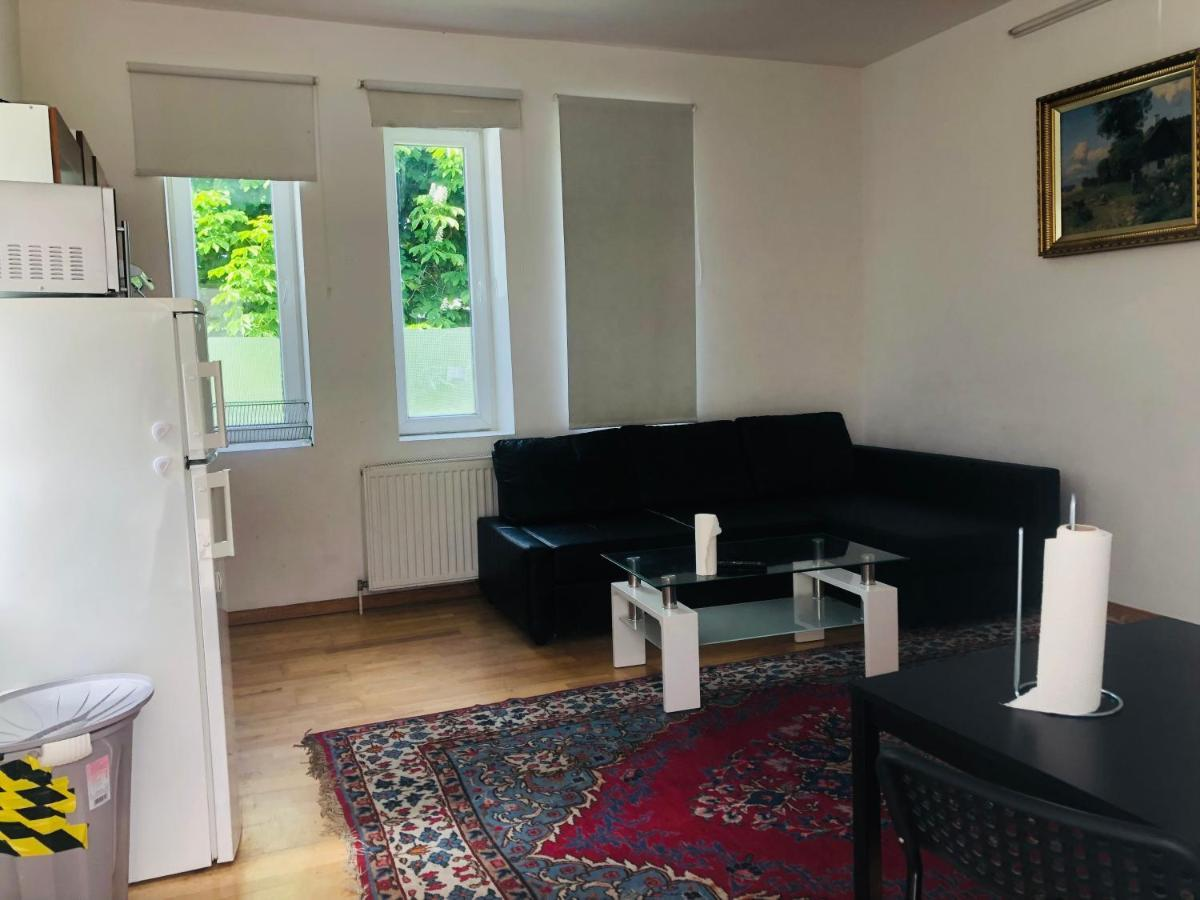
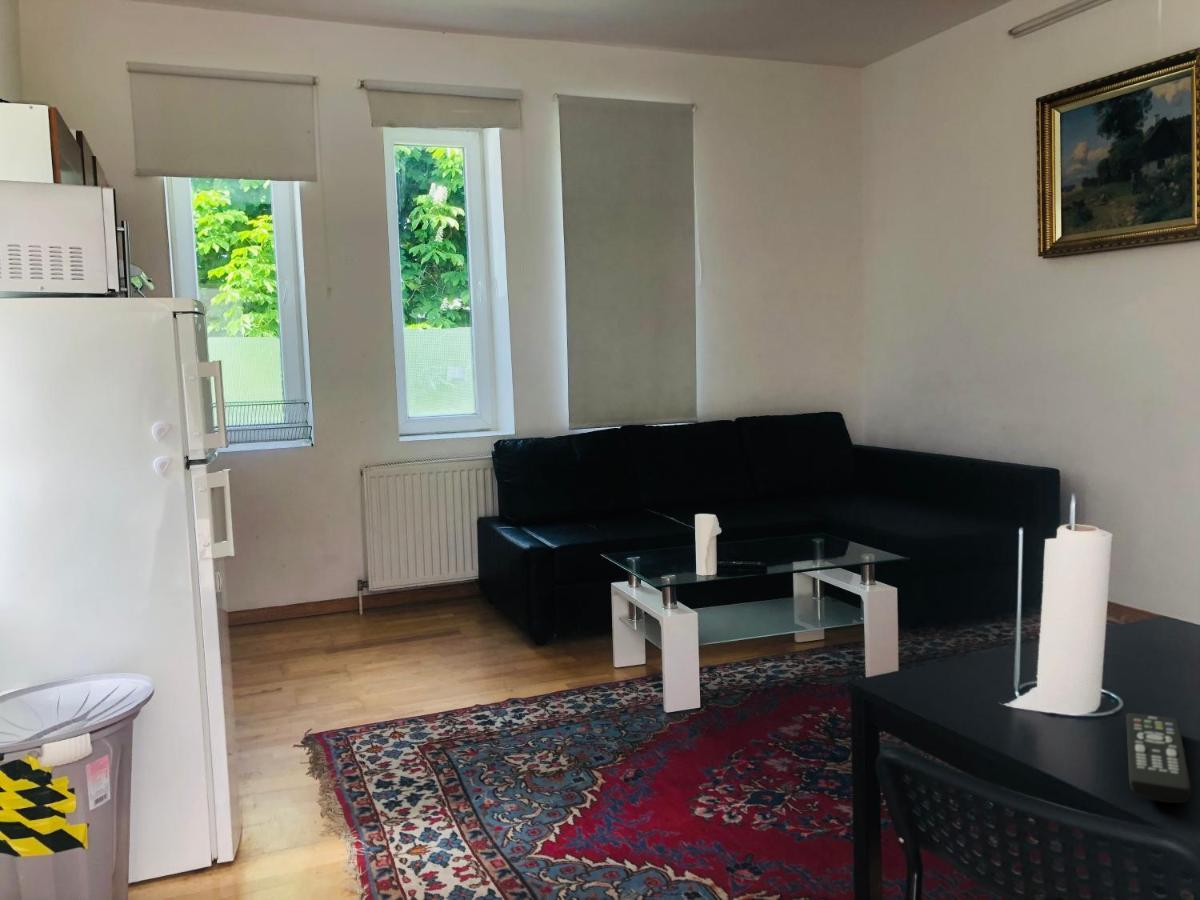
+ remote control (1155, 754)
